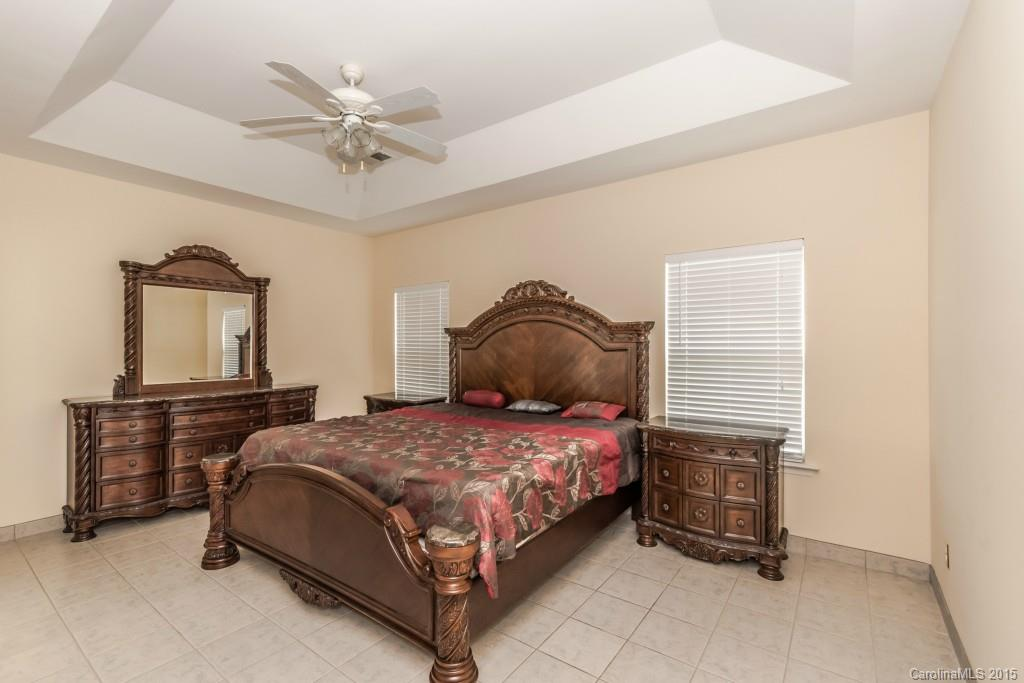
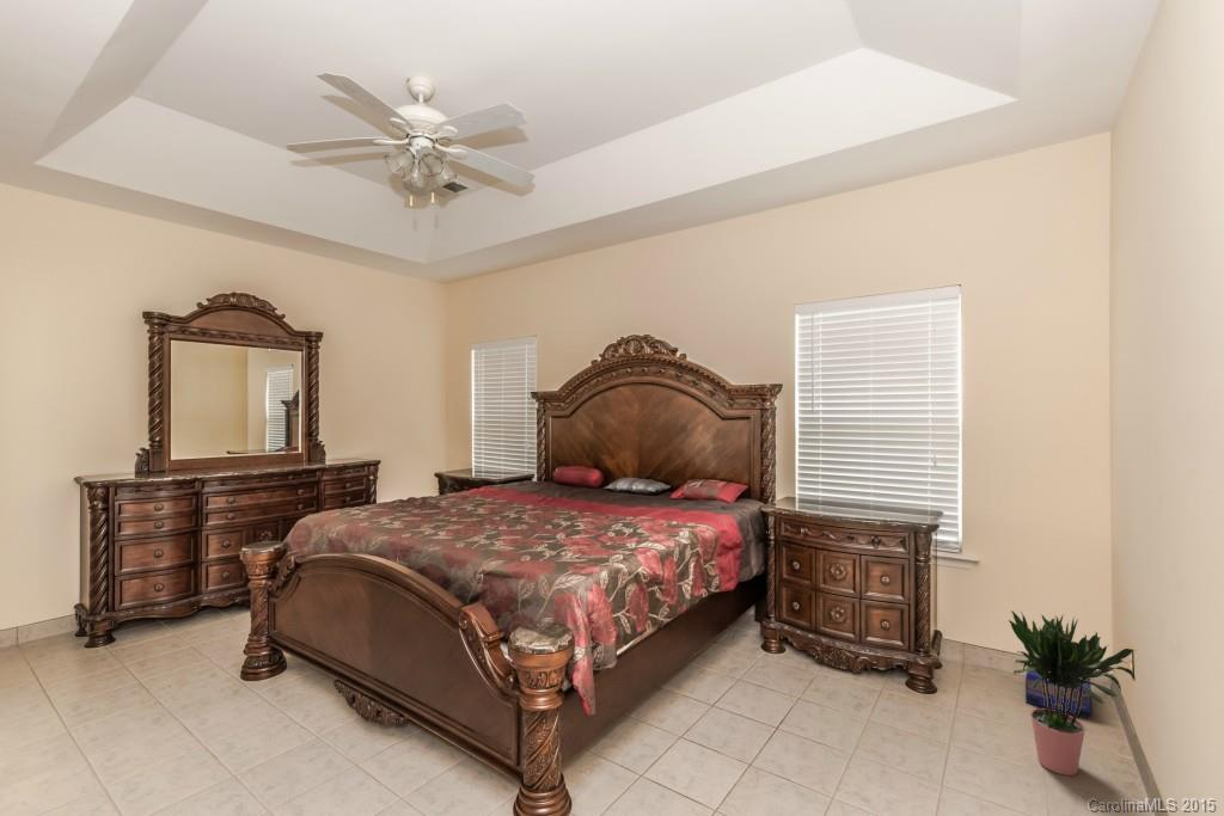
+ potted plant (1071, 697)
+ headphone box (1055, 685)
